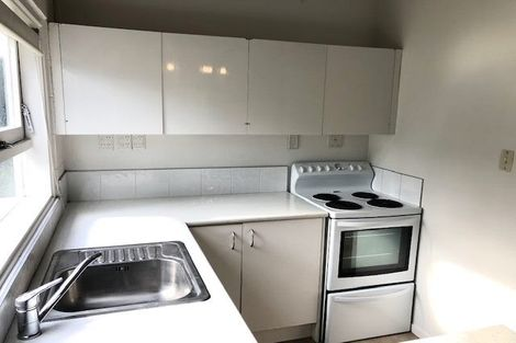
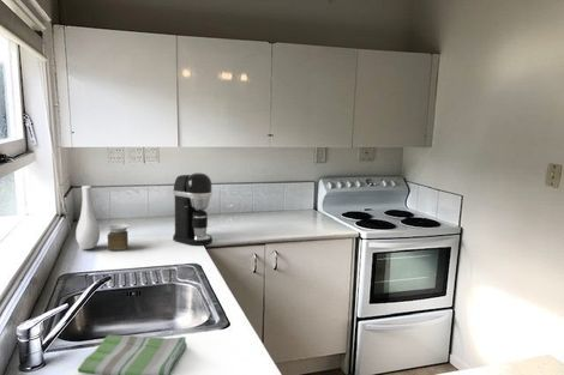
+ dish towel (136, 353)
+ vase (95, 218)
+ coffee maker (192, 206)
